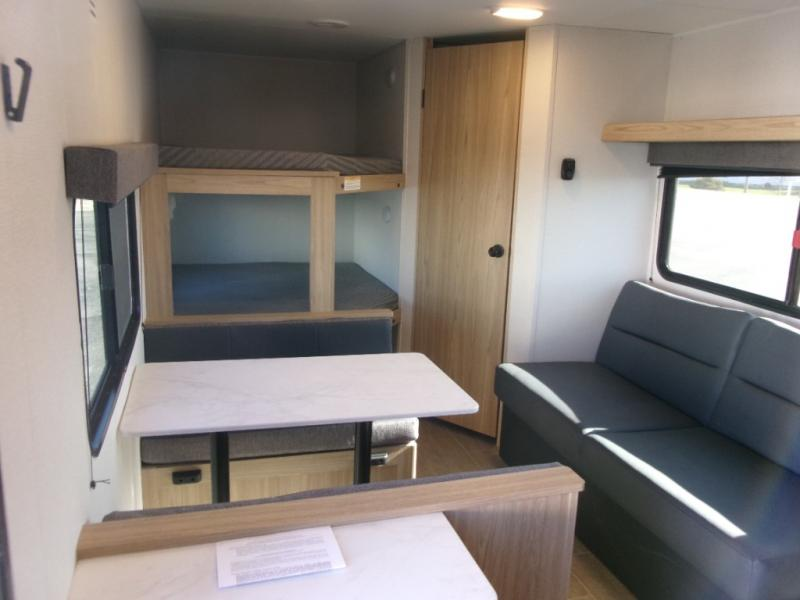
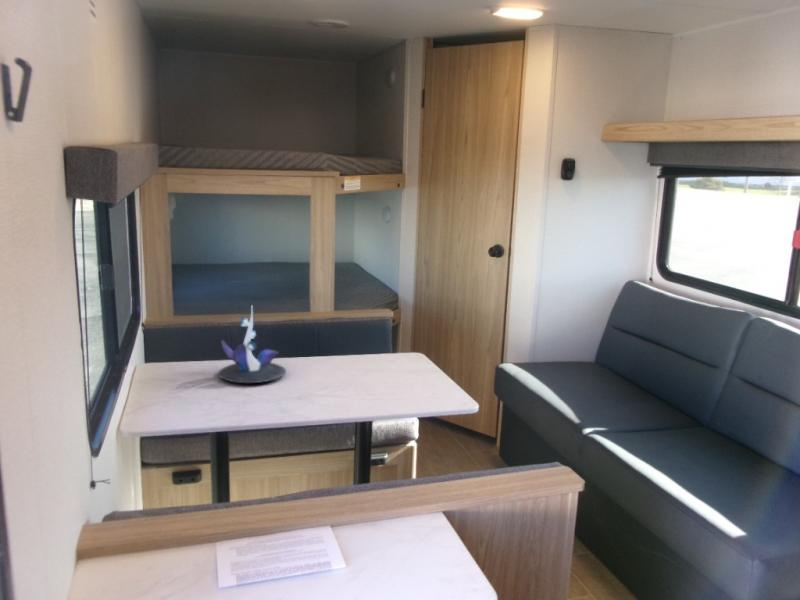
+ plant (252, 341)
